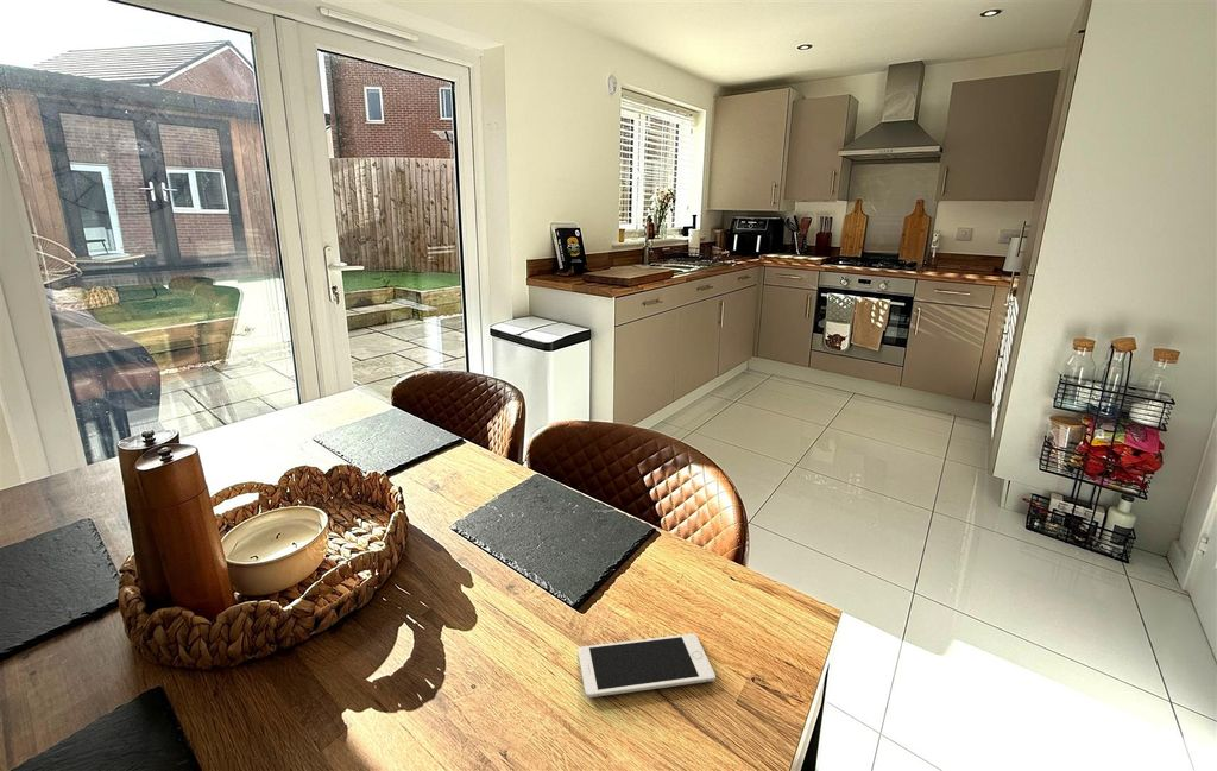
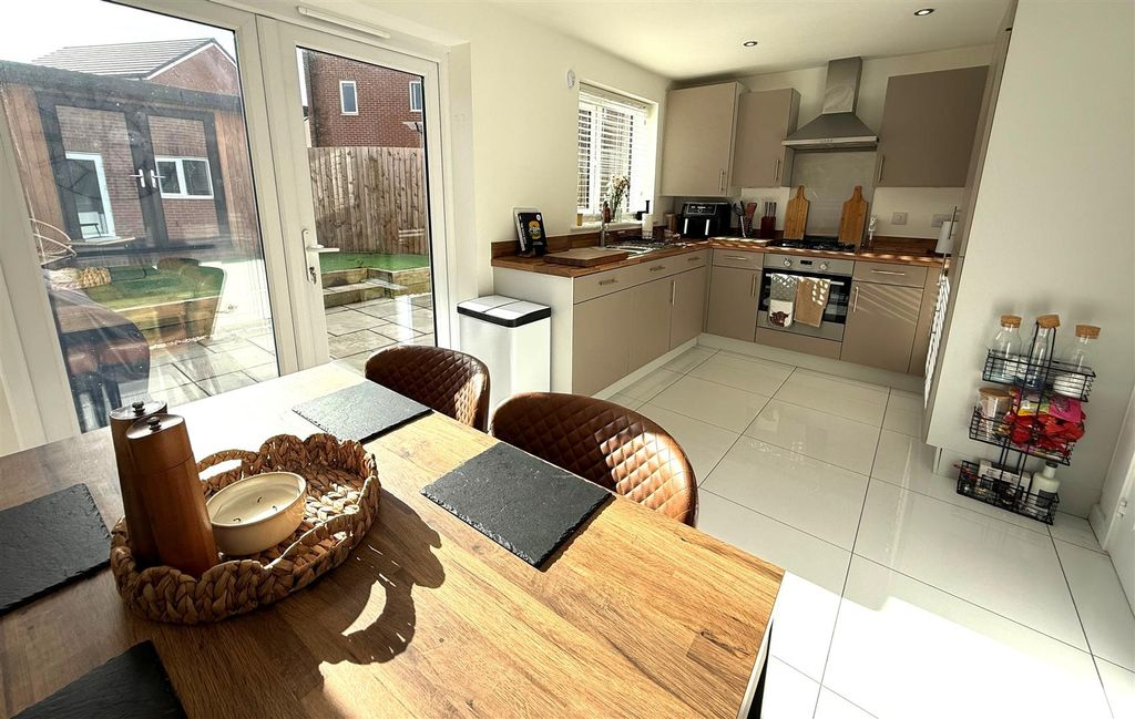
- cell phone (644, 663)
